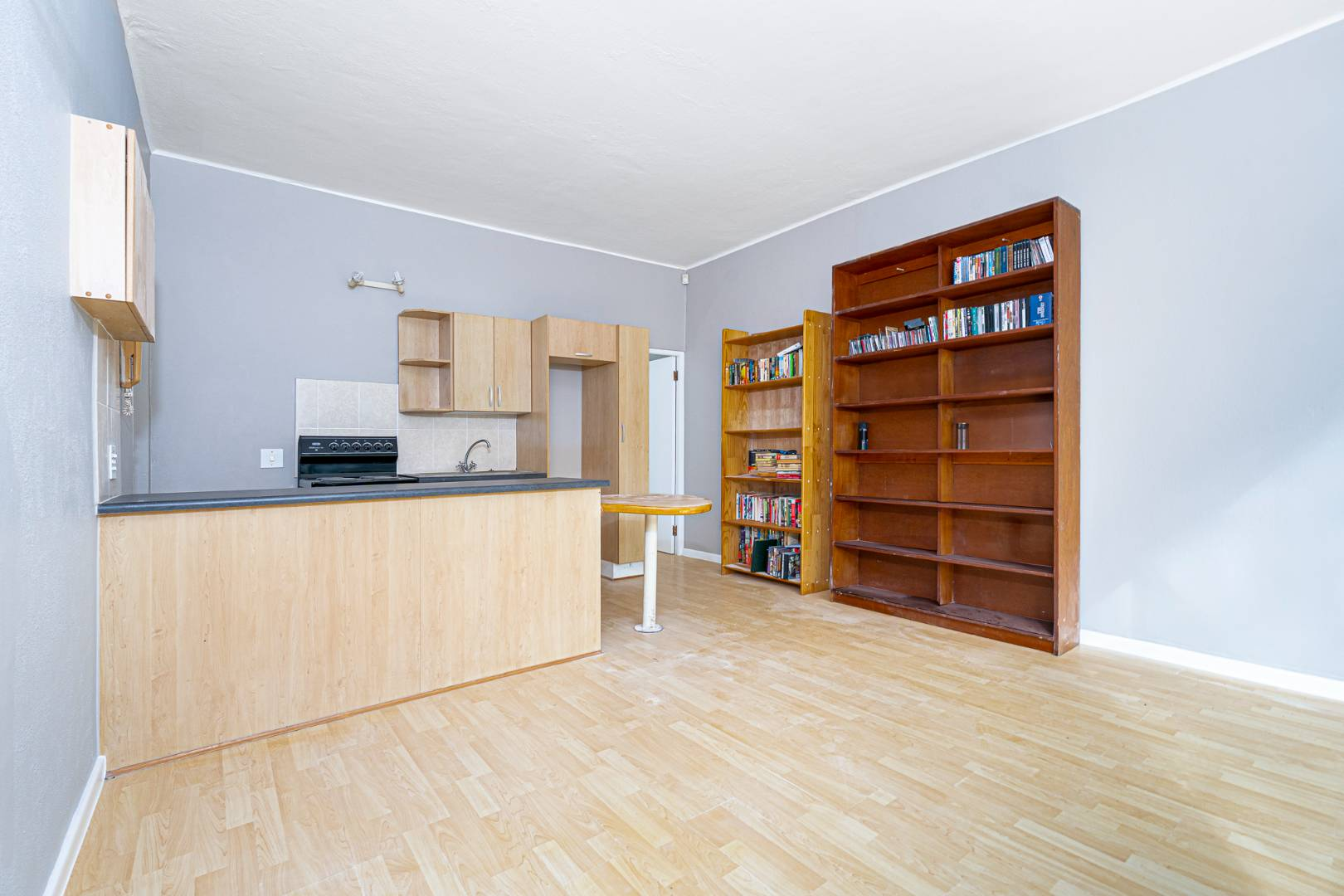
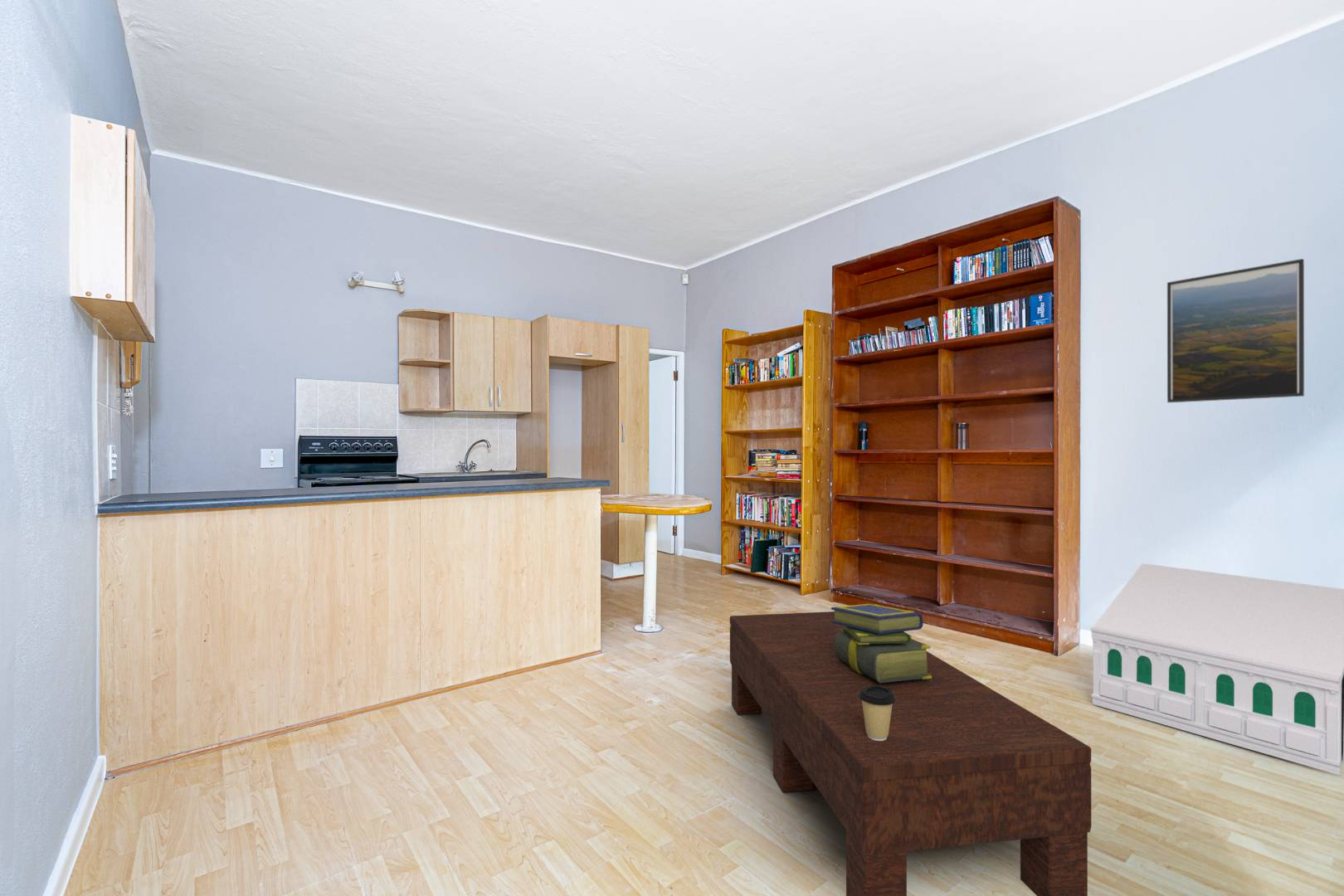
+ coffee table (859, 720)
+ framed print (1231, 335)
+ coffee cup (877, 713)
+ storage cabinet (1230, 645)
+ stack of books (876, 637)
